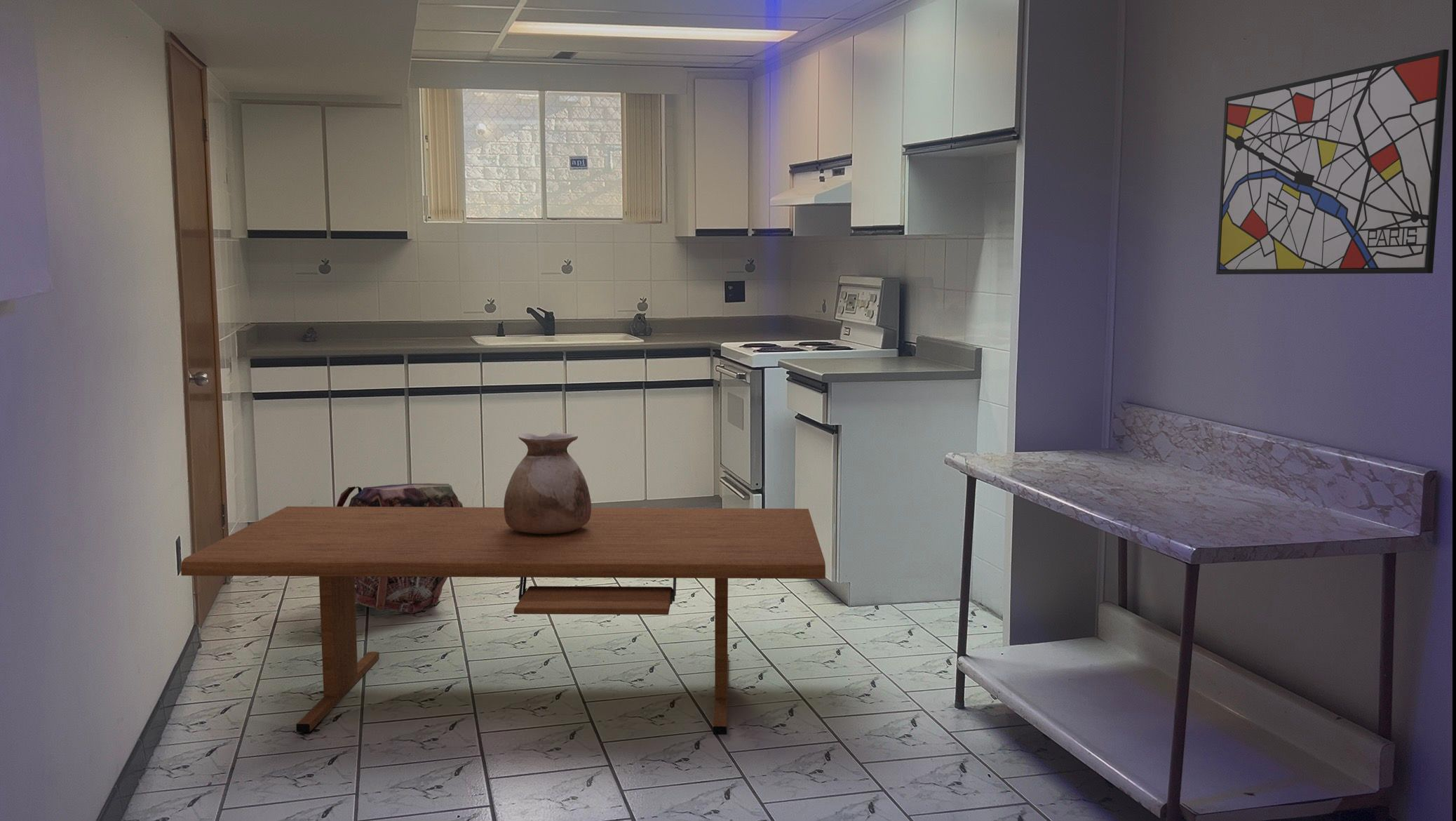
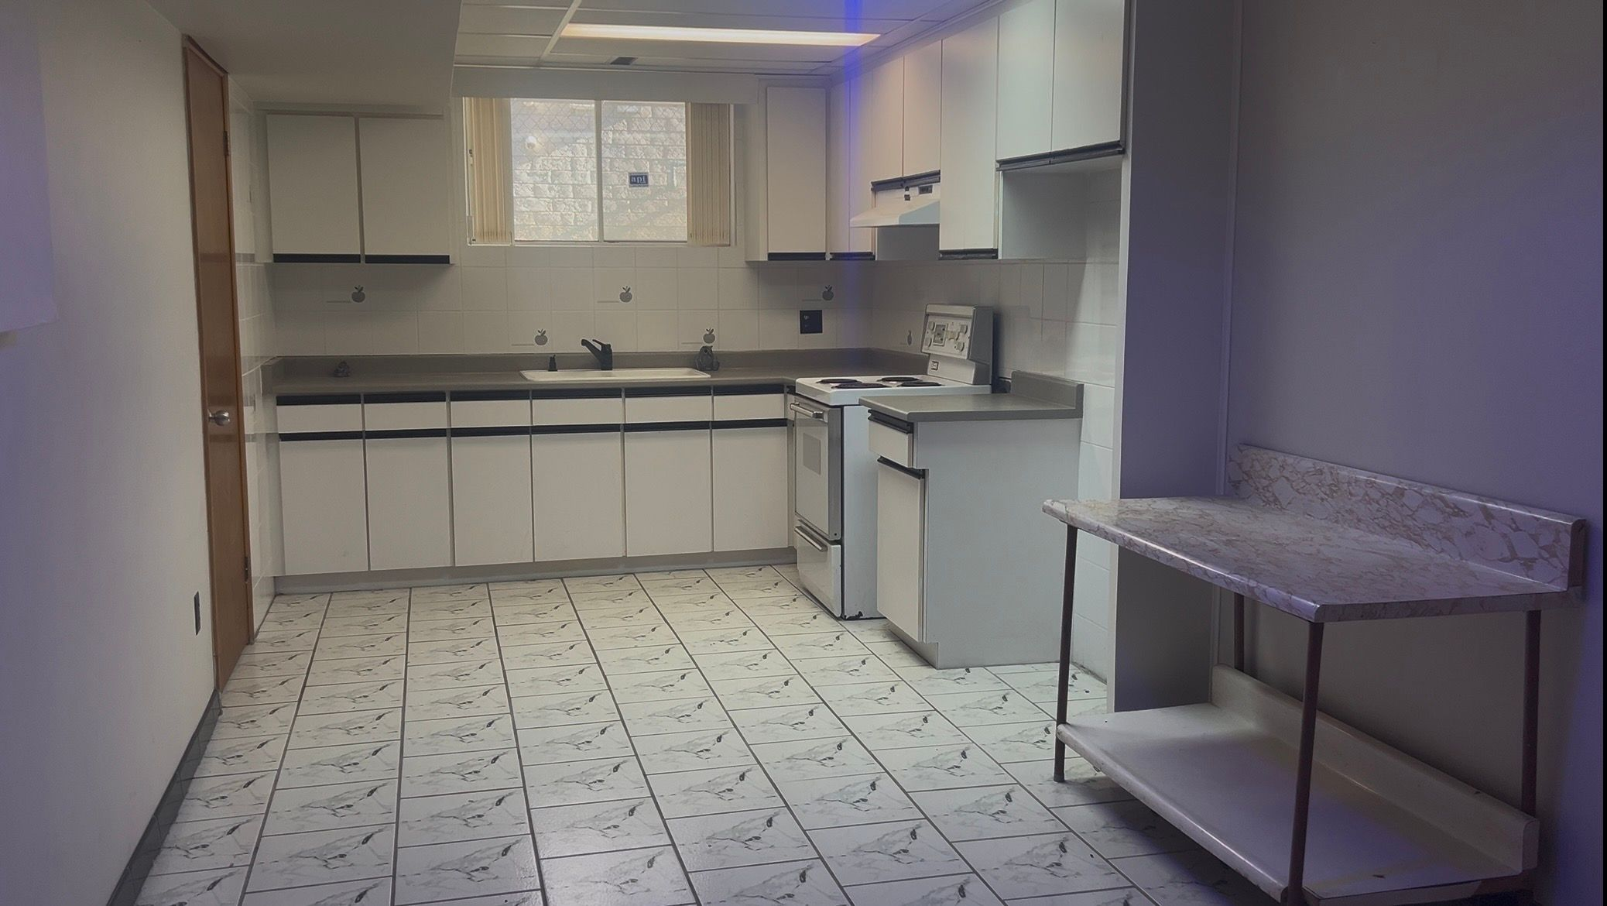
- wall art (1317, 176)
- vase (547, 481)
- table (525, 613)
- backpack (398, 506)
